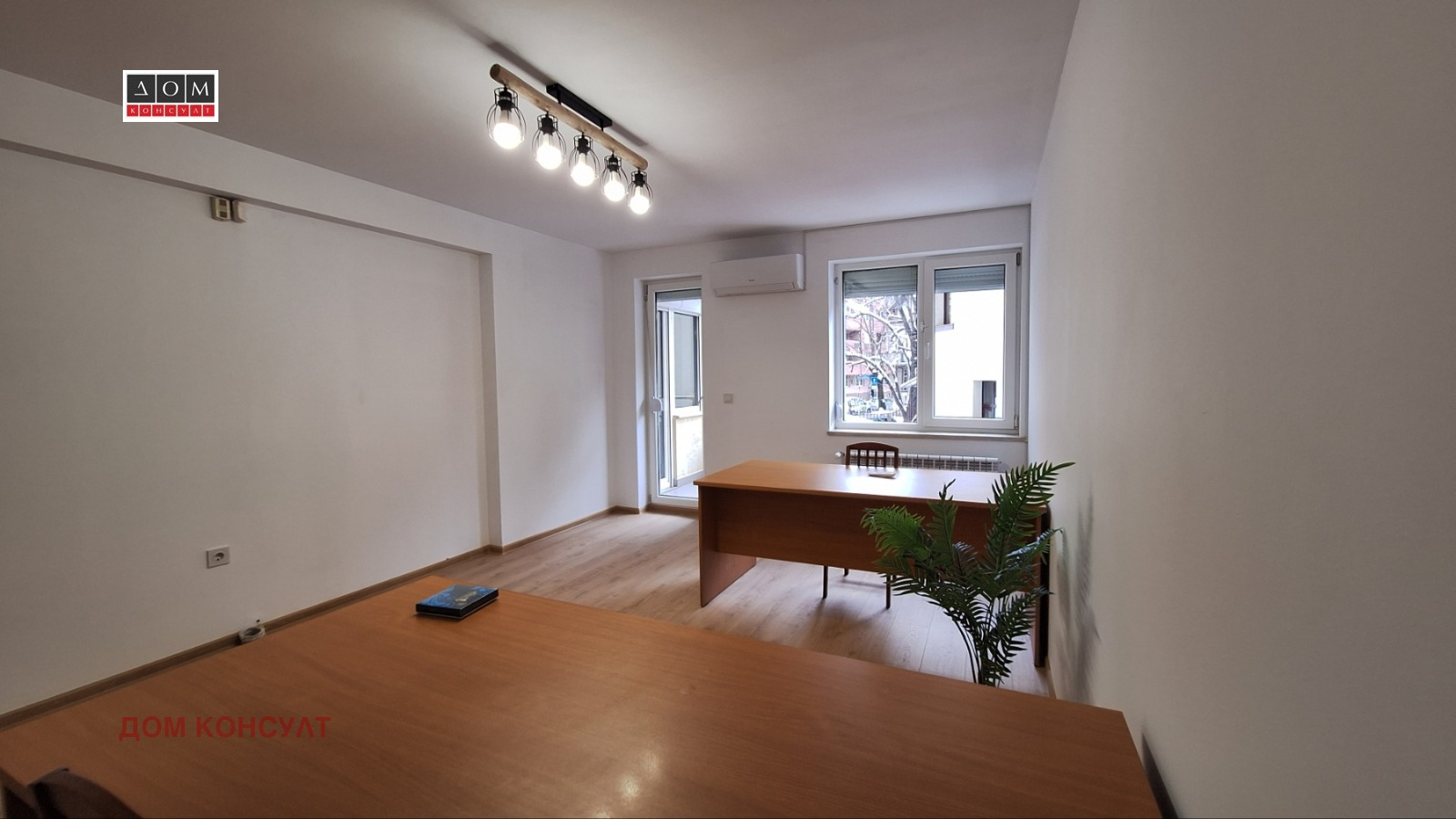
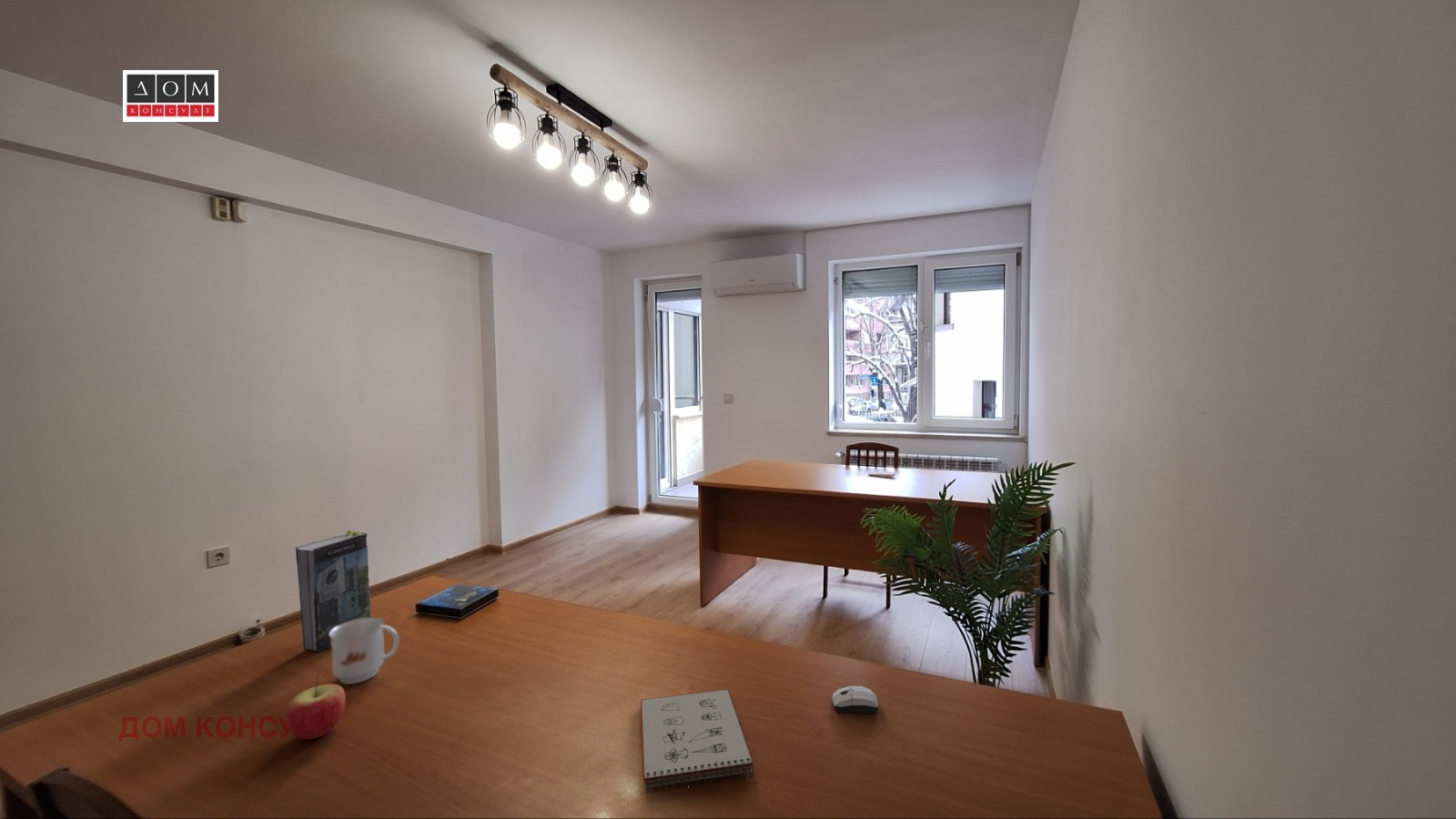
+ mug (366, 650)
+ book (338, 586)
+ computer mouse (854, 698)
+ notepad (692, 731)
+ apple (316, 705)
